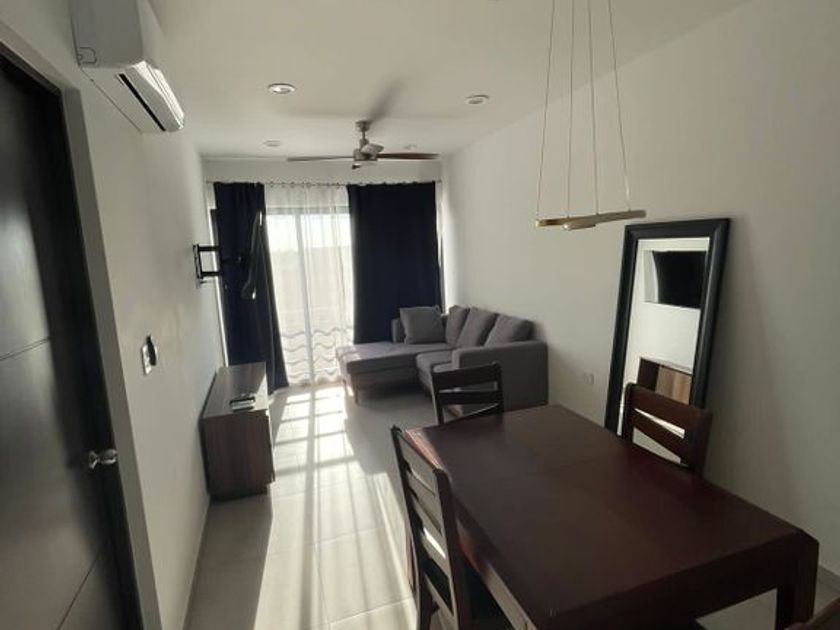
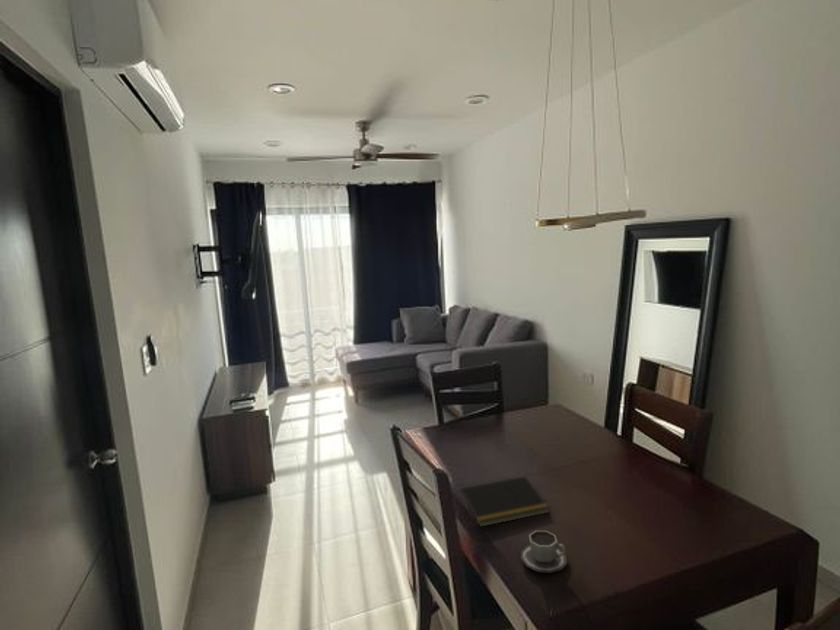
+ notepad (504, 499)
+ cup (543, 549)
